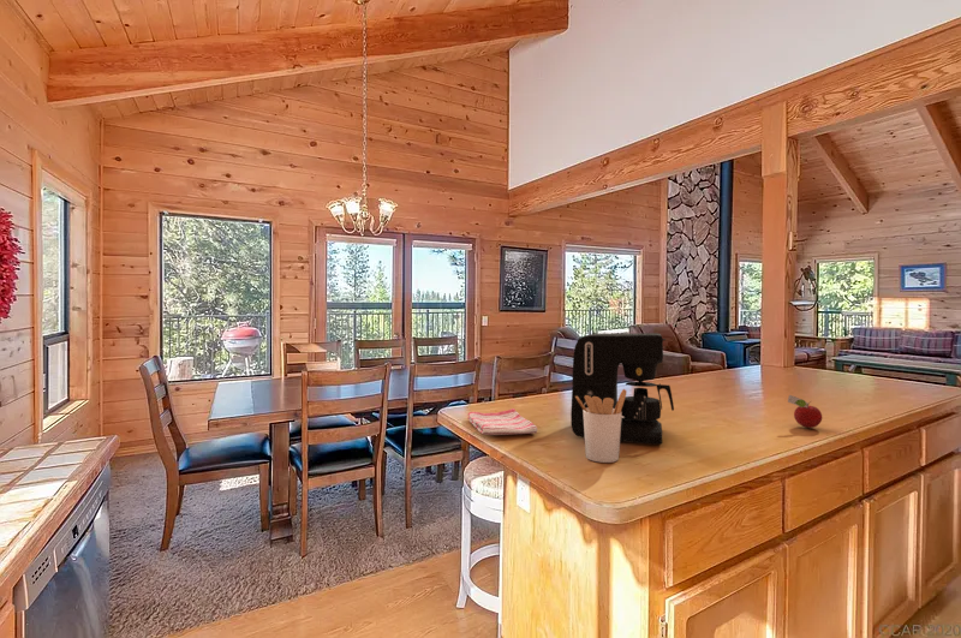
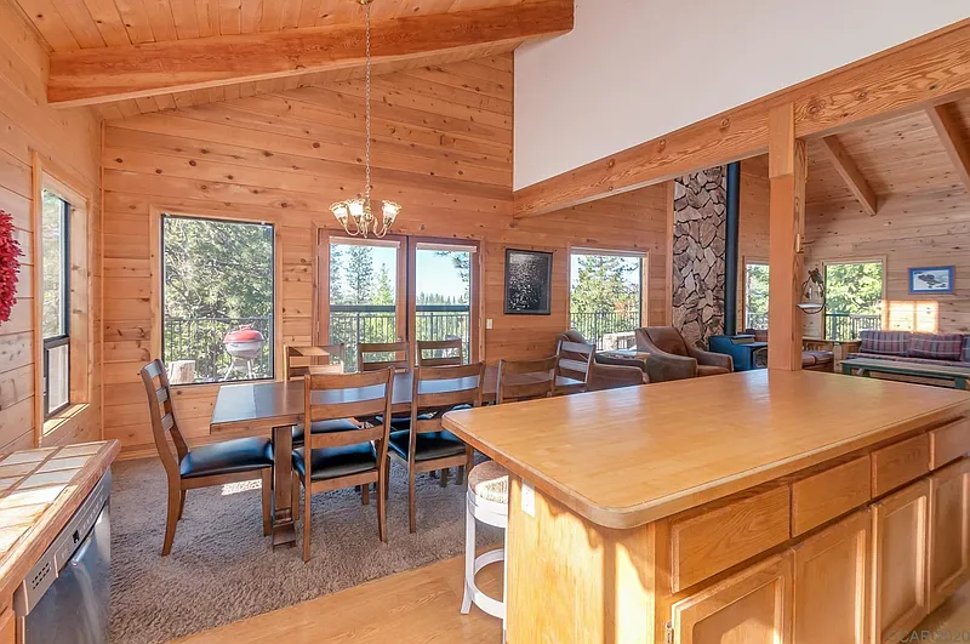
- dish towel (500, 421)
- utensil holder (601, 424)
- coffee maker (626, 383)
- fruit (805, 411)
